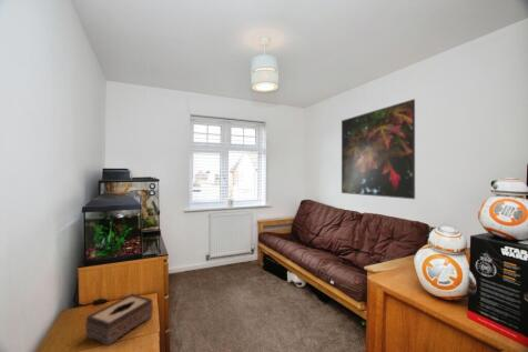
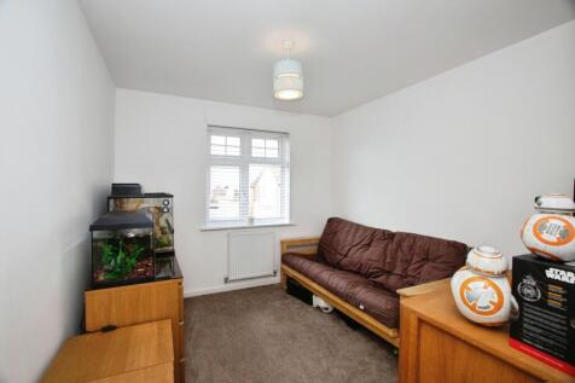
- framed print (372, 153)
- tissue box (121, 316)
